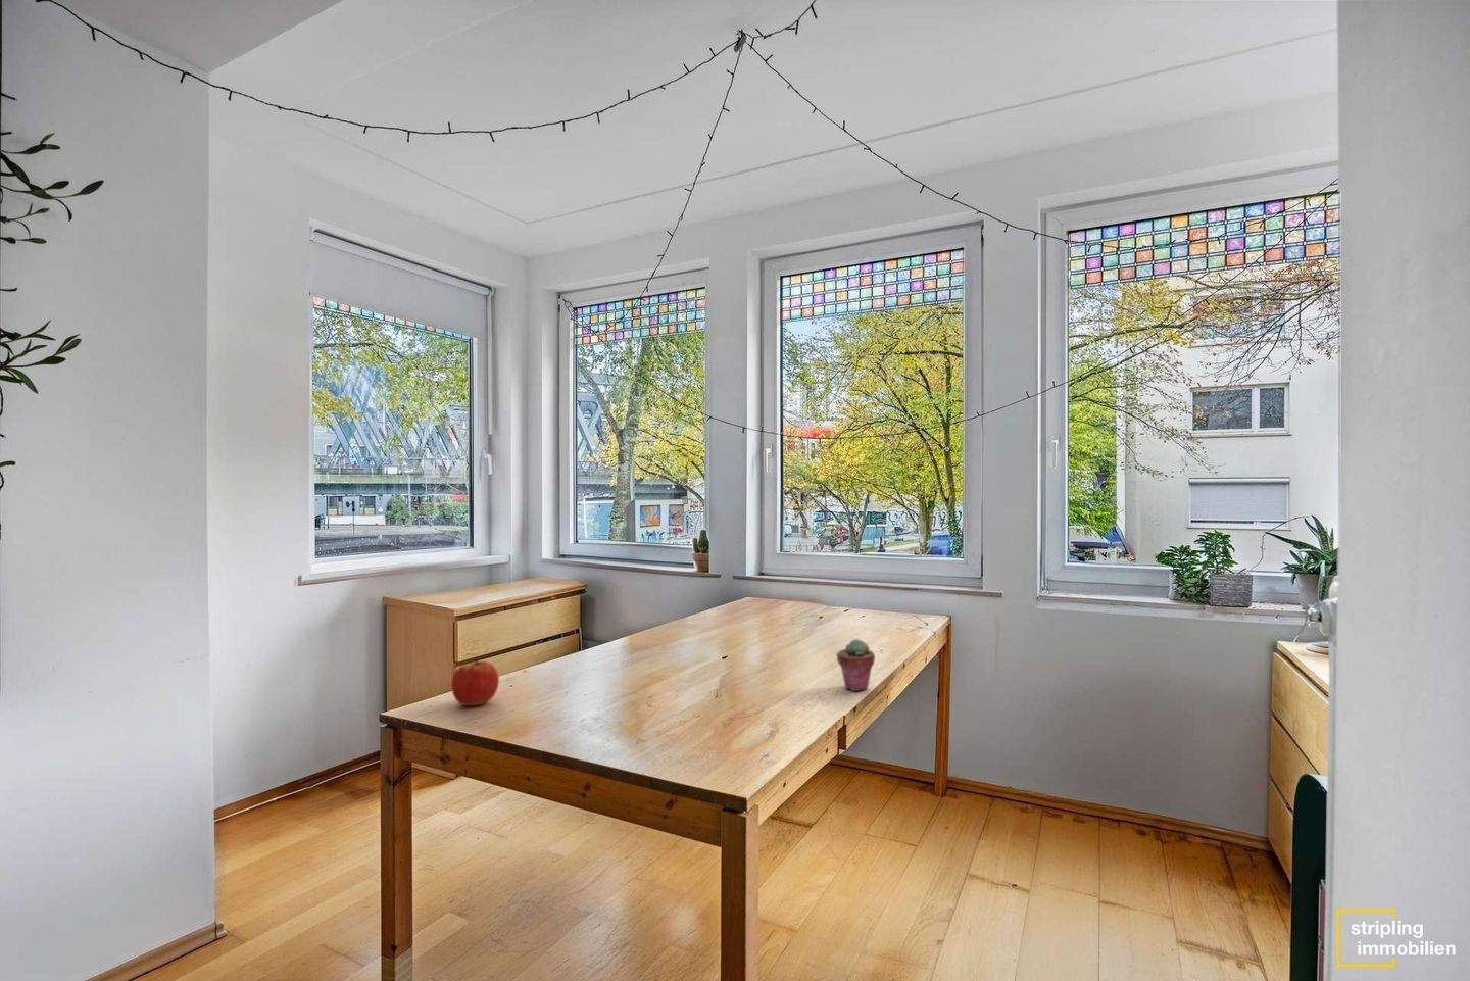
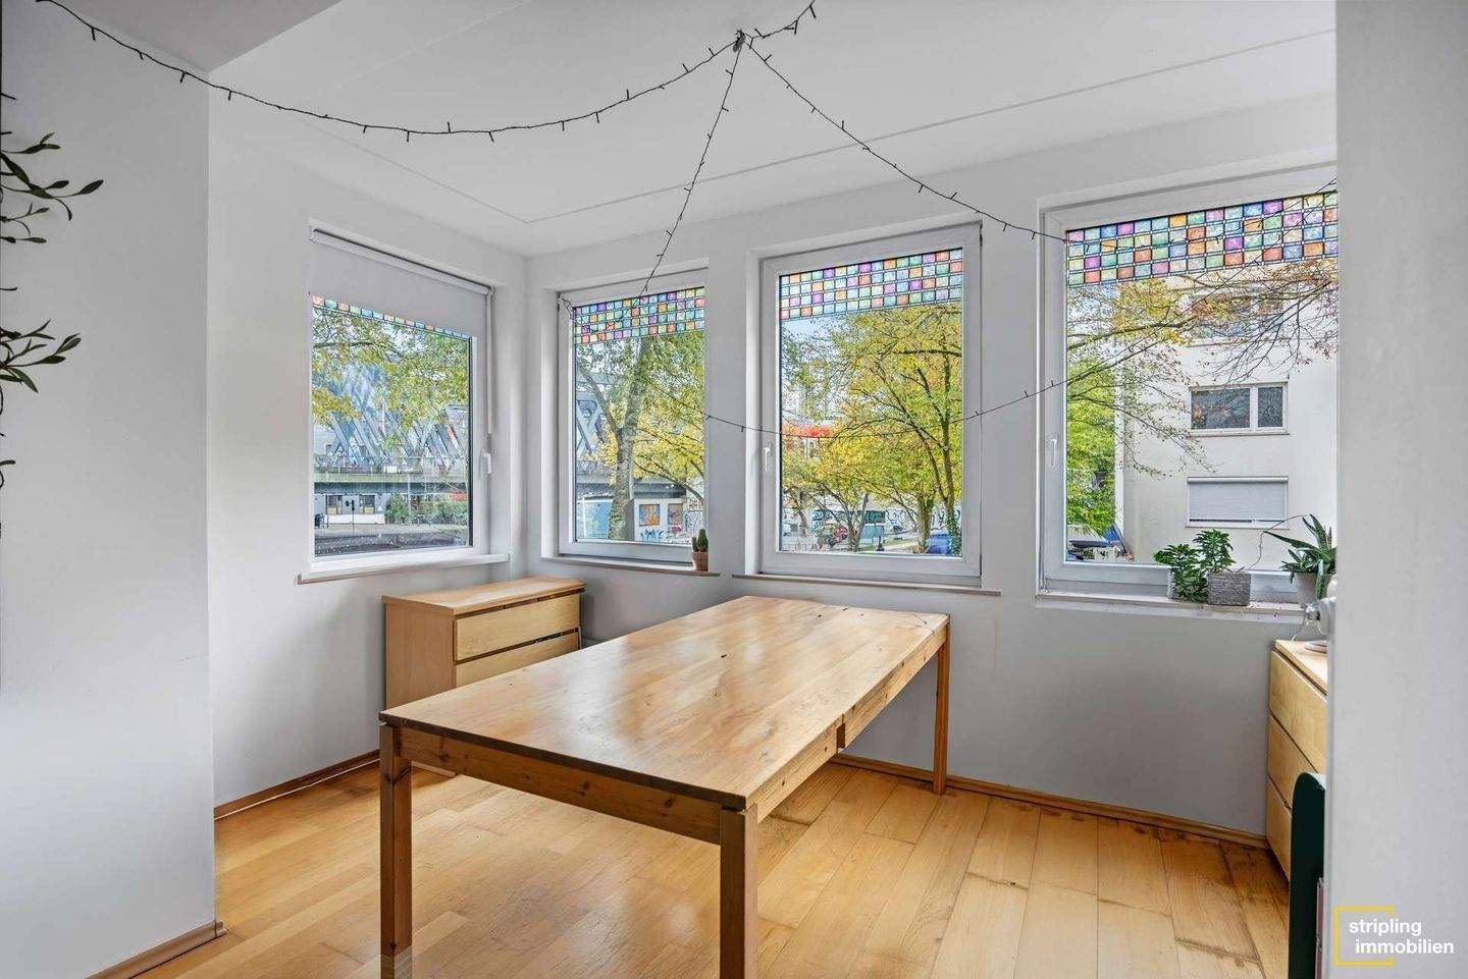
- apple (475, 680)
- potted succulent (856, 662)
